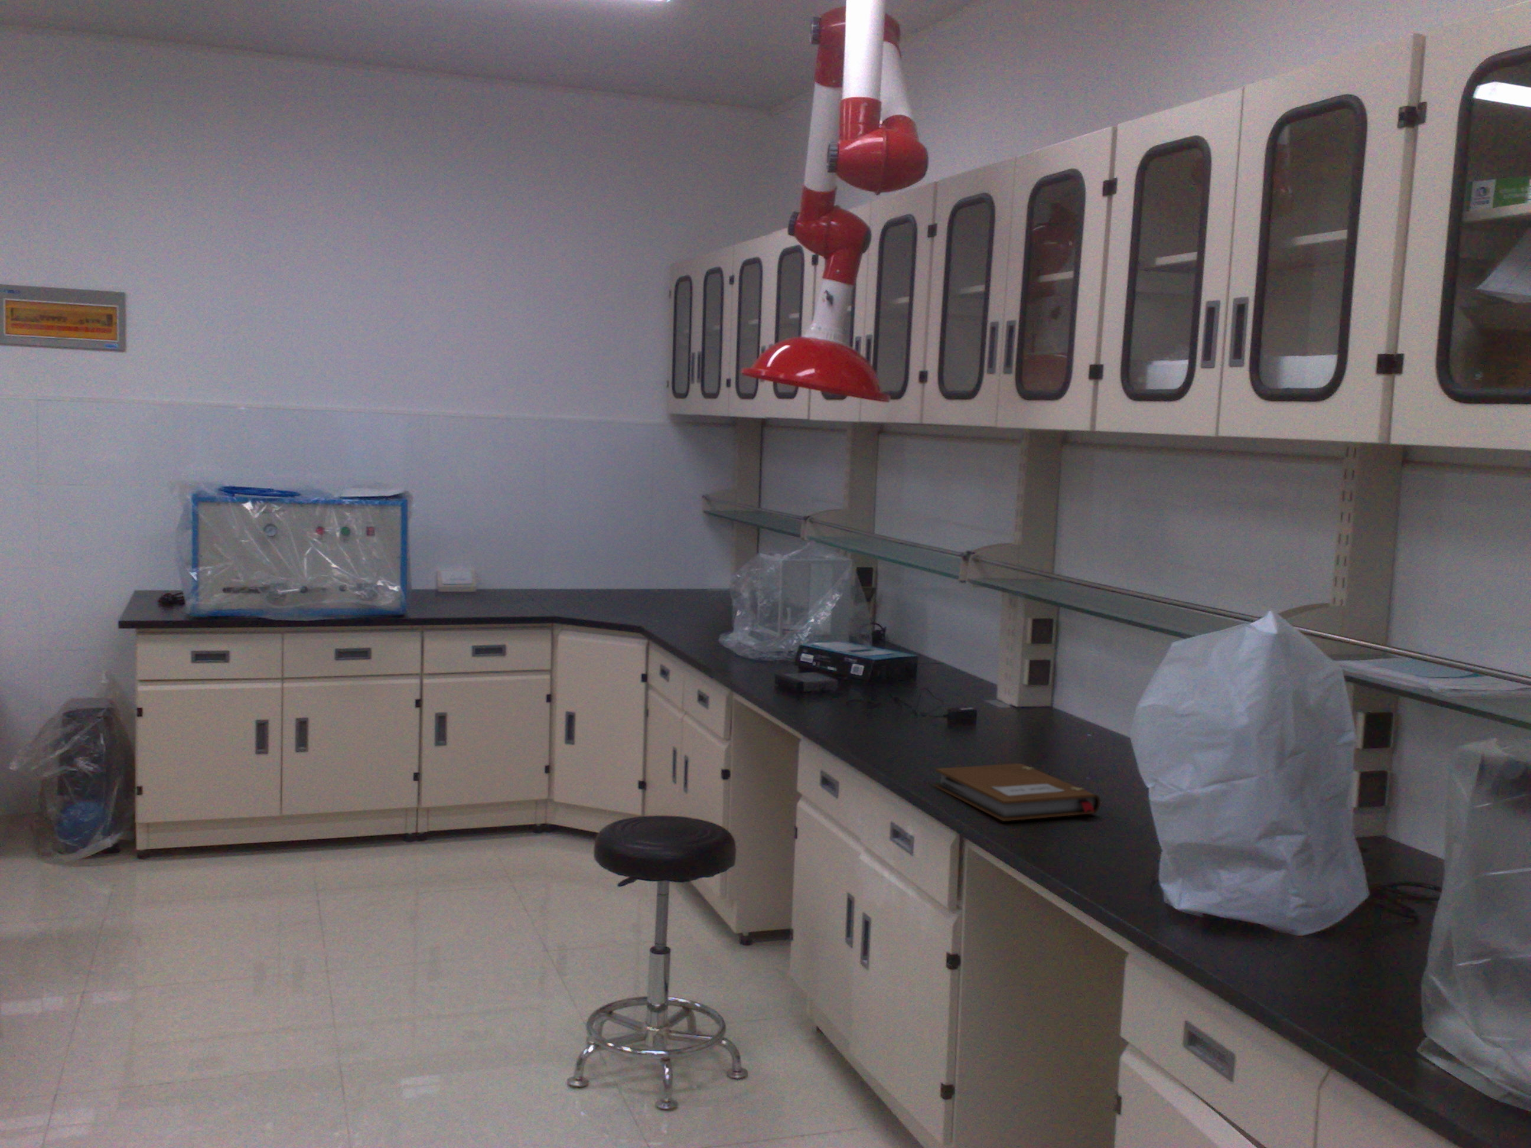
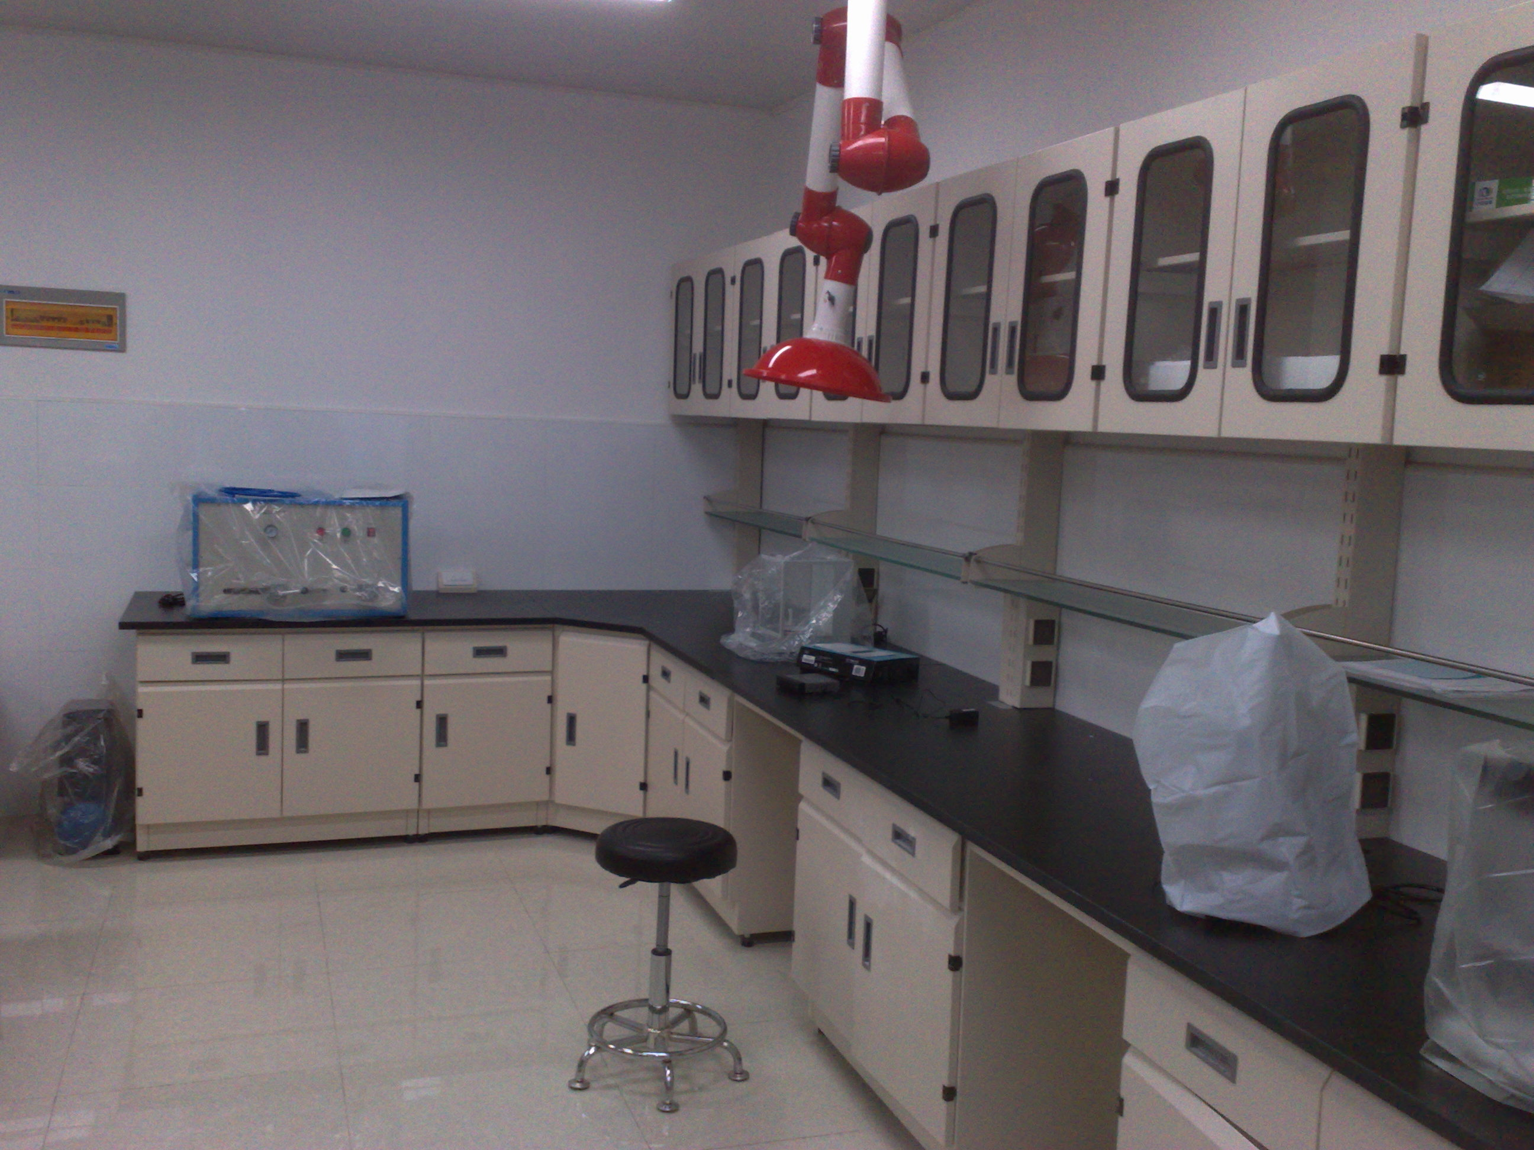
- notebook (1017, 791)
